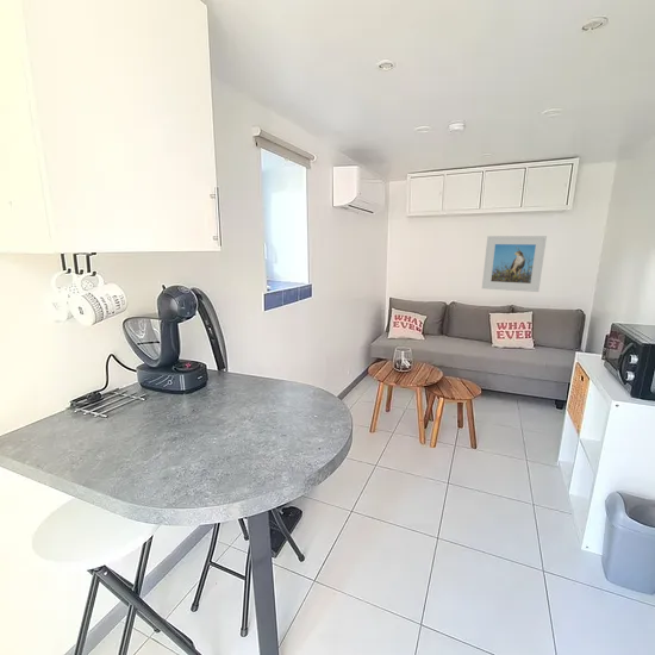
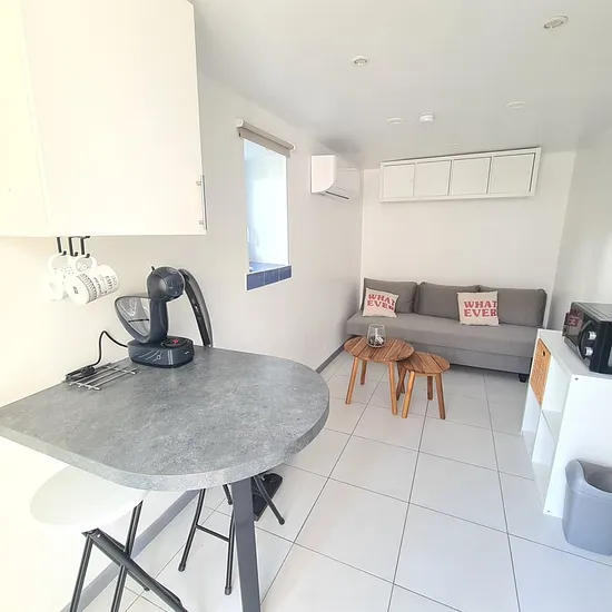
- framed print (512, 263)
